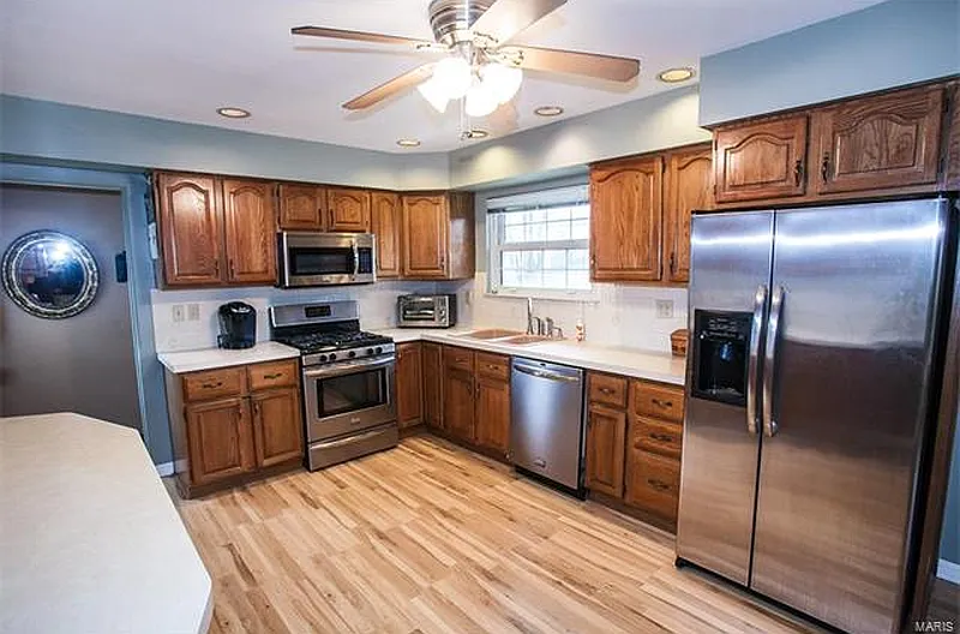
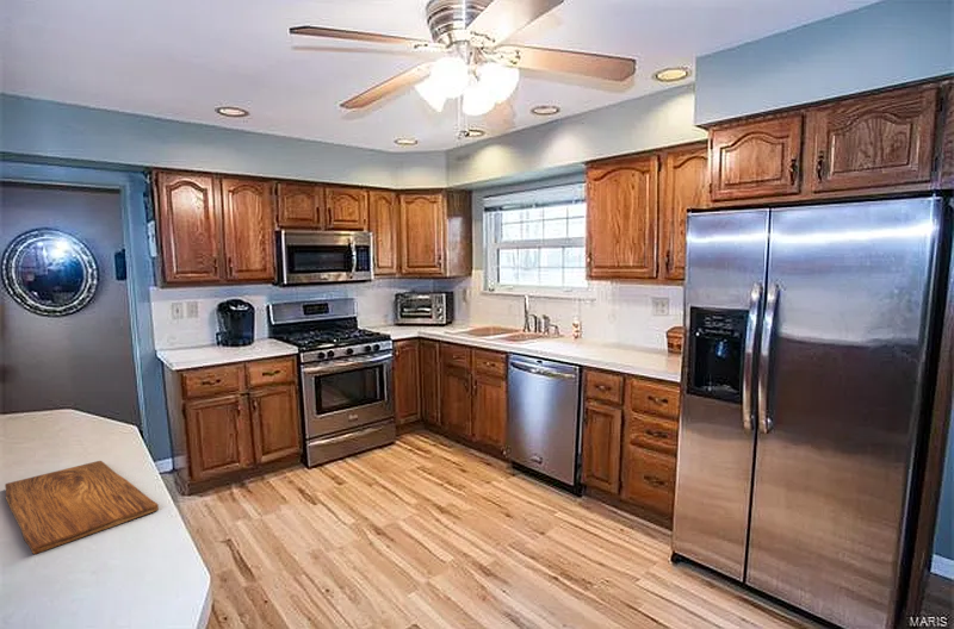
+ cutting board (74, 498)
